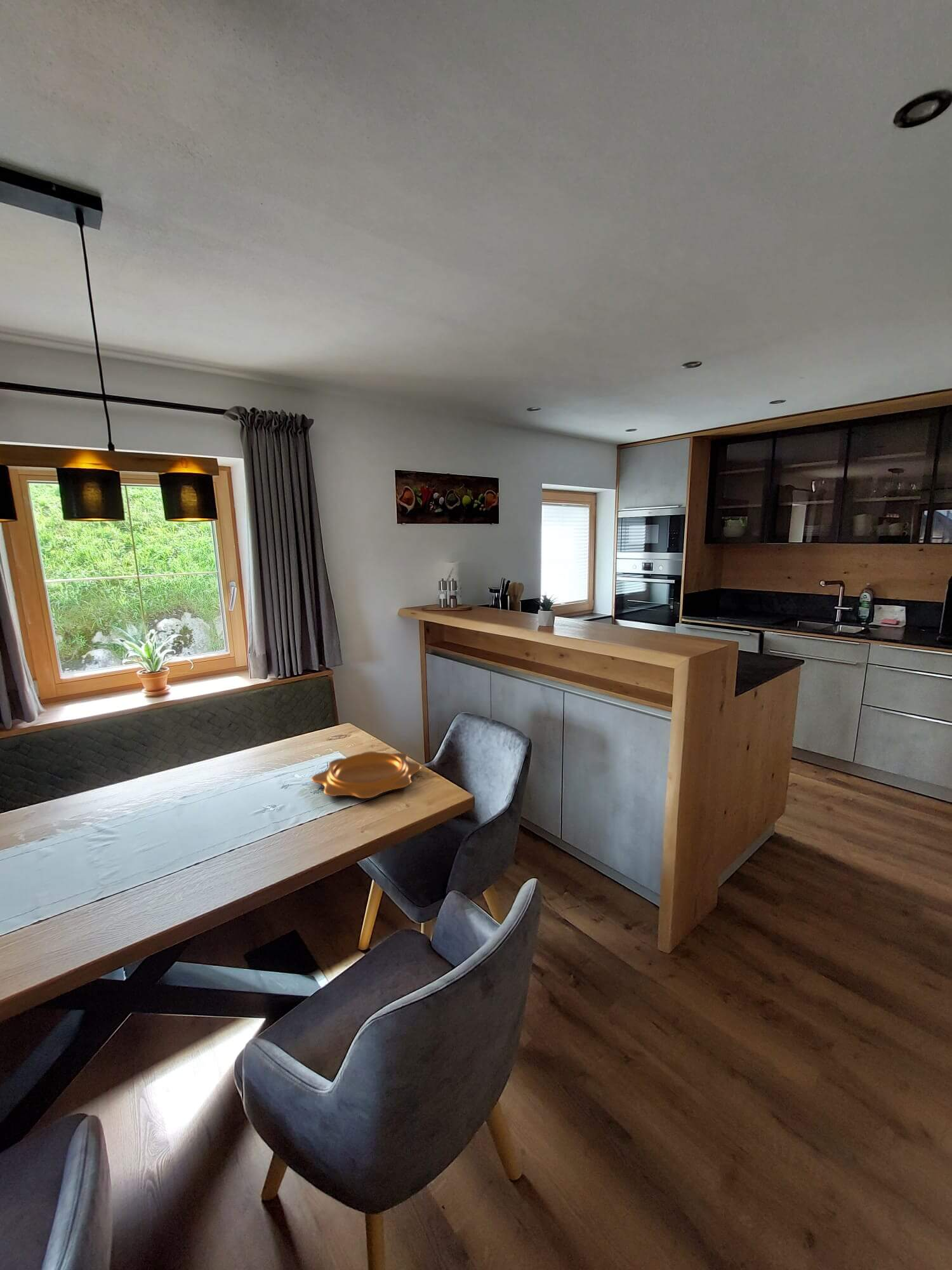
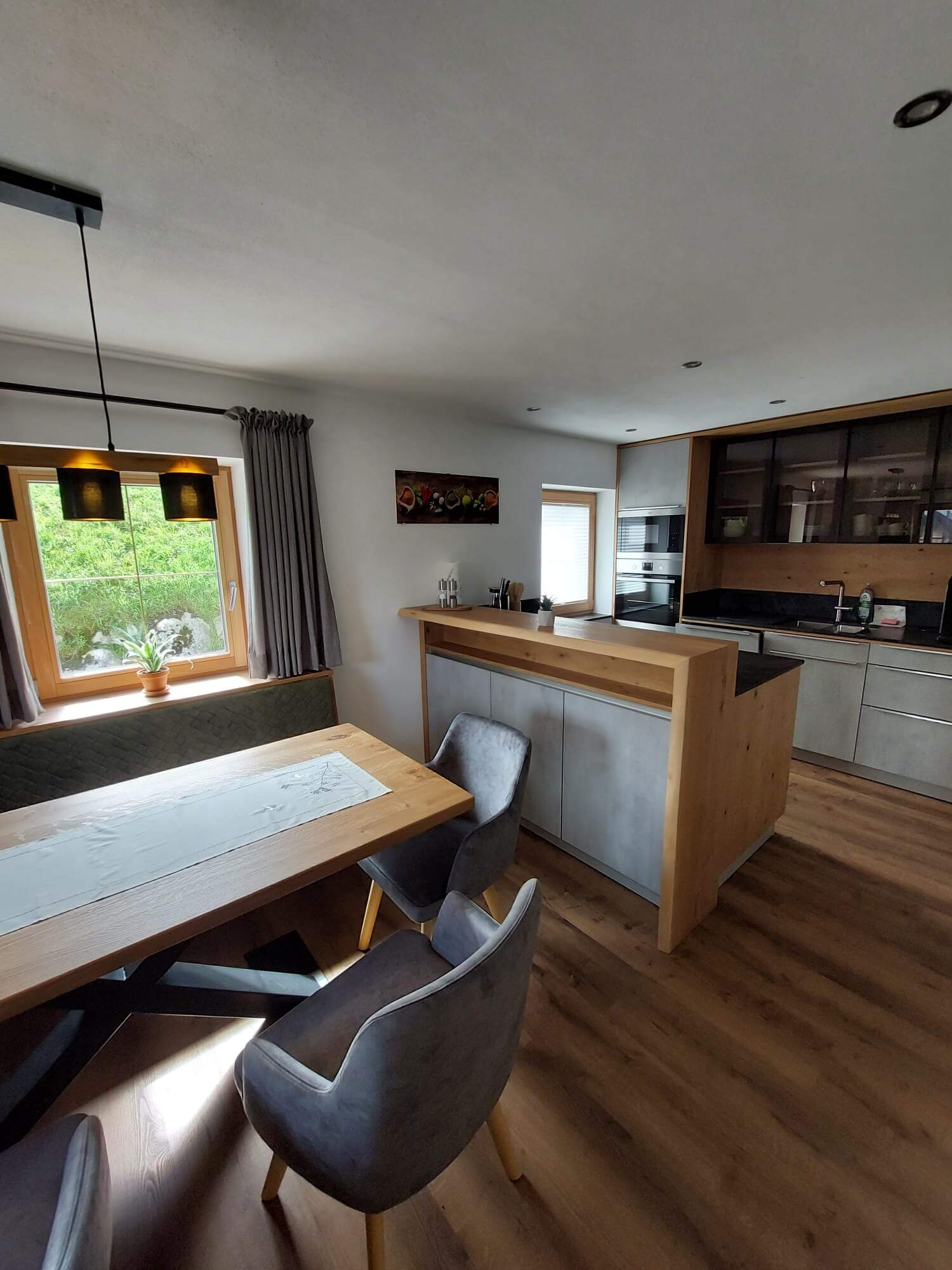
- decorative bowl (367, 772)
